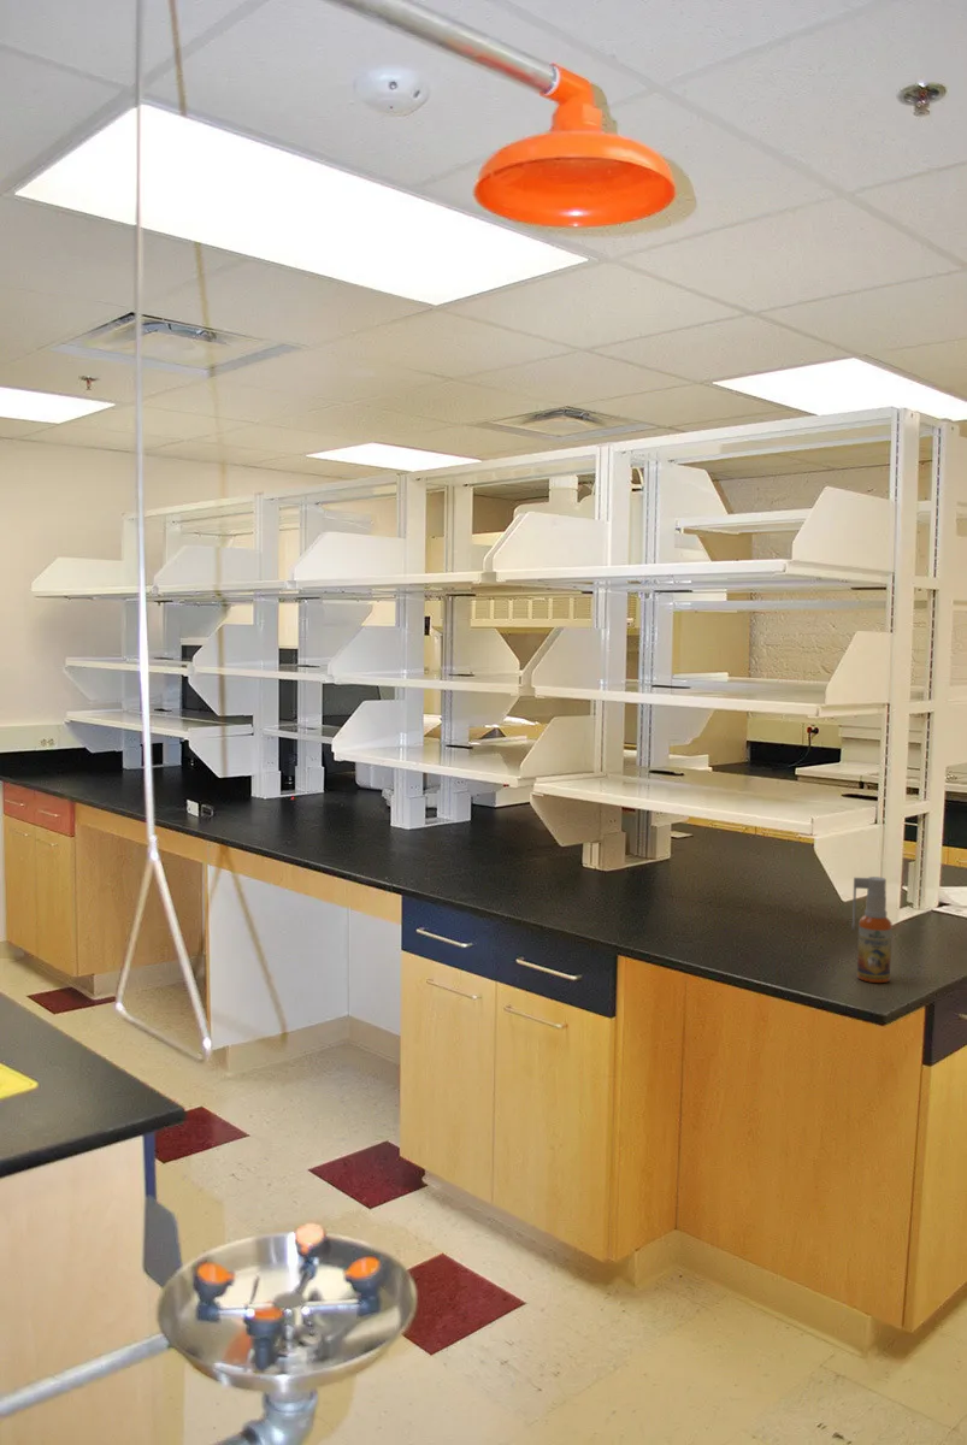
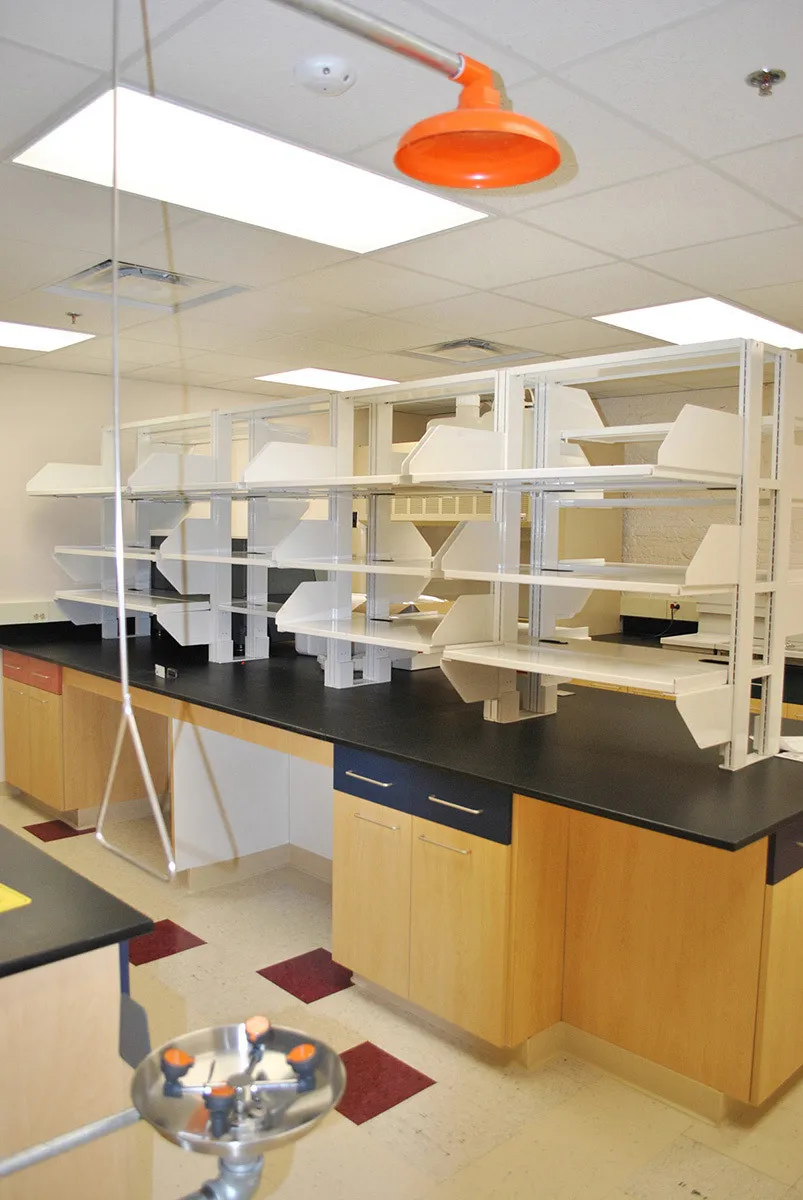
- spray bottle (871, 927)
